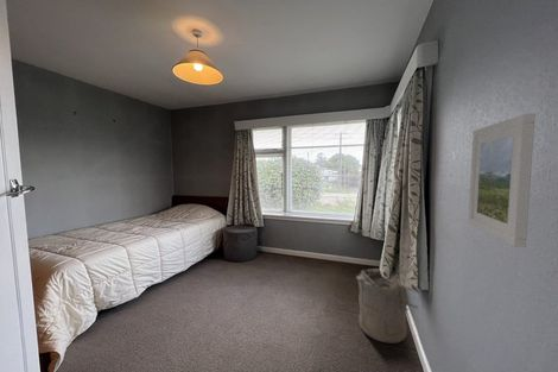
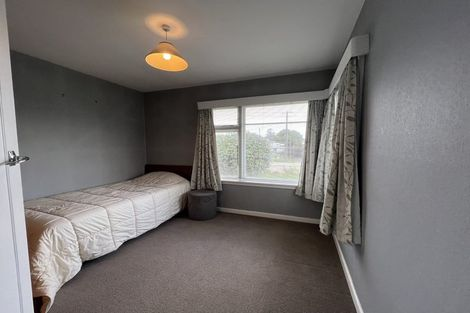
- laundry hamper (382, 298)
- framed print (494, 178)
